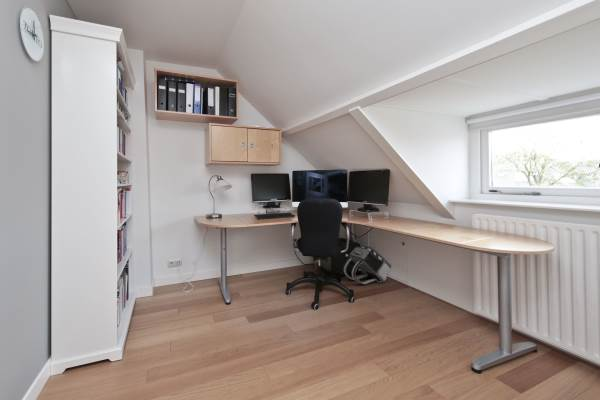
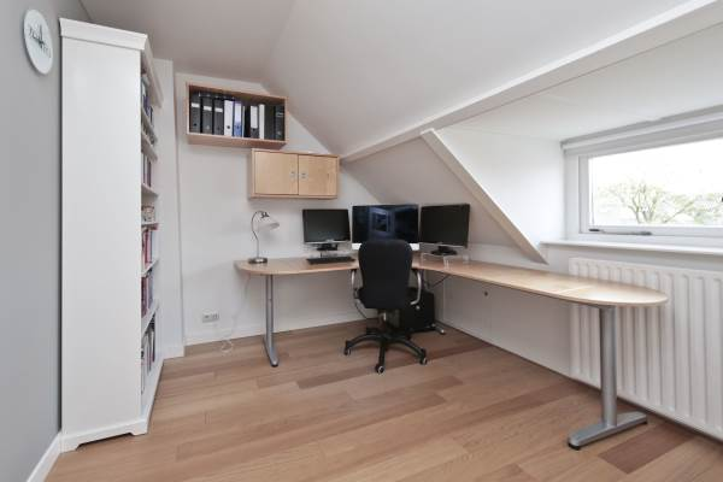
- backpack (367, 262)
